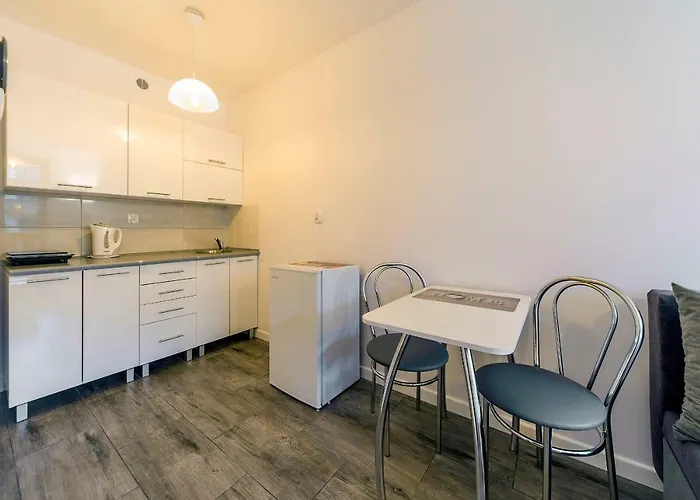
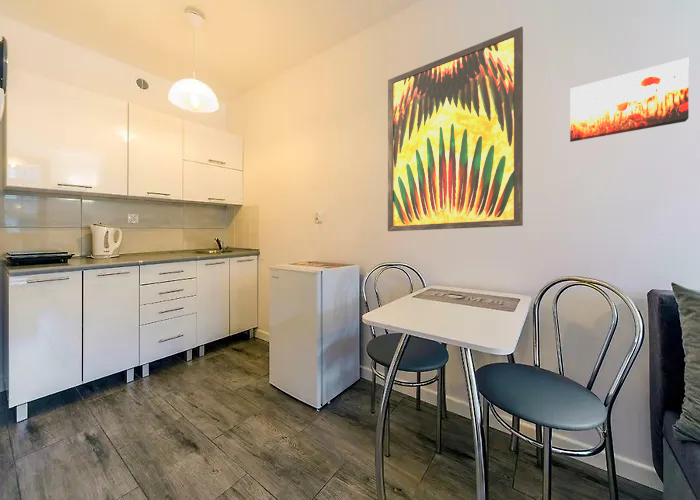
+ wall art (446, 143)
+ wall art (623, 103)
